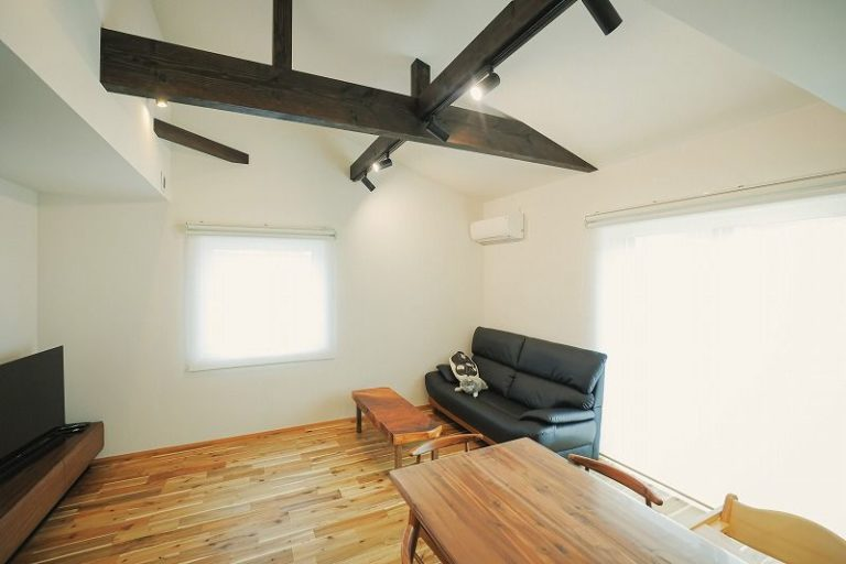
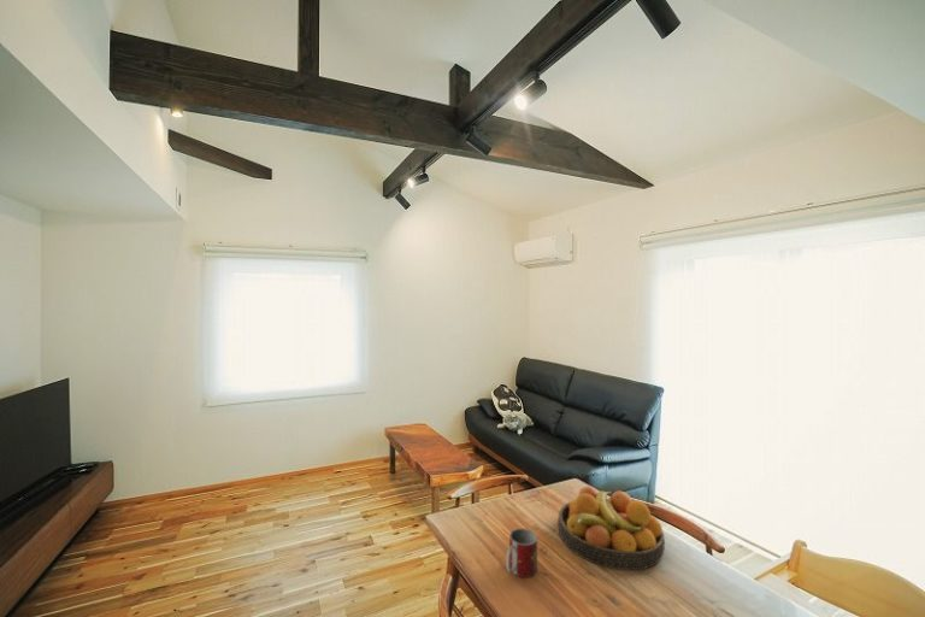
+ fruit bowl (608, 515)
+ mug (519, 553)
